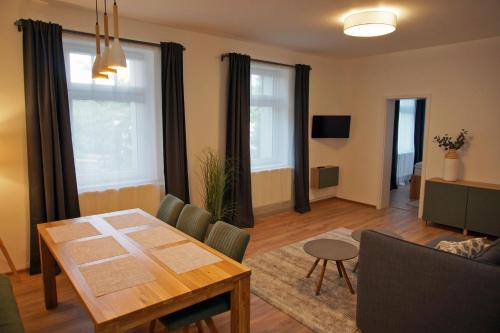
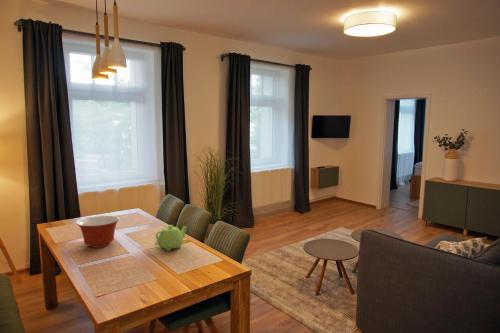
+ mixing bowl (98, 232)
+ teapot (171, 236)
